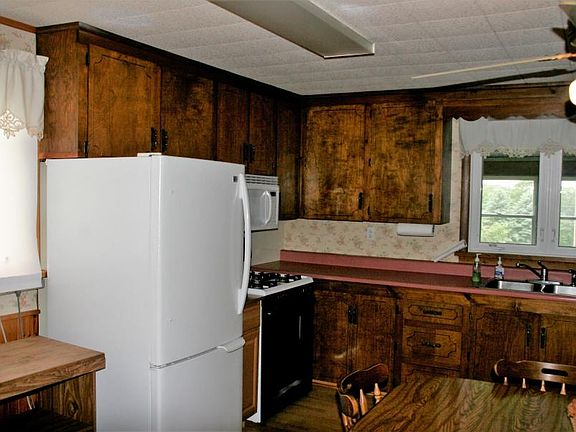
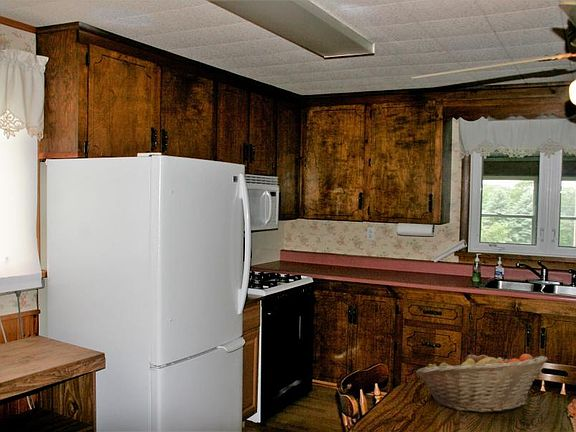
+ fruit basket (481, 375)
